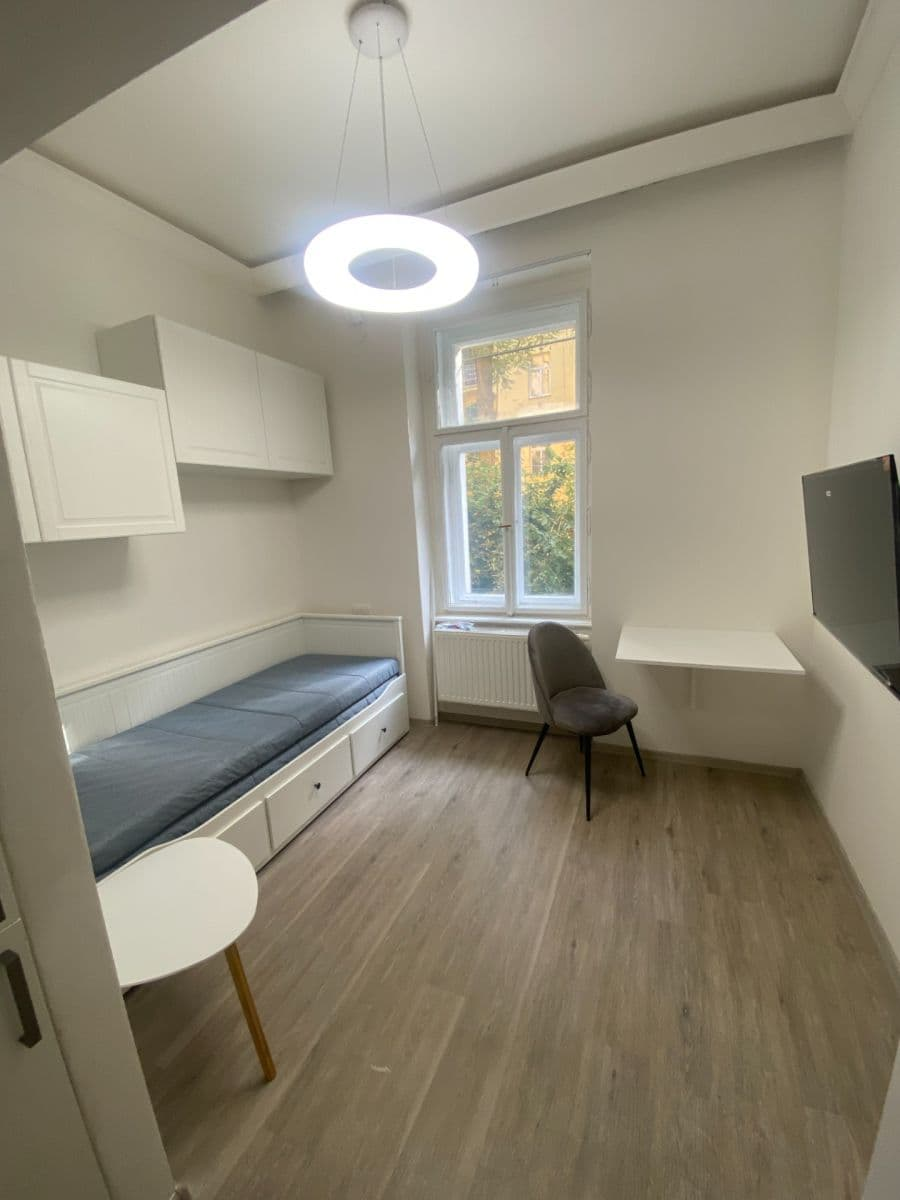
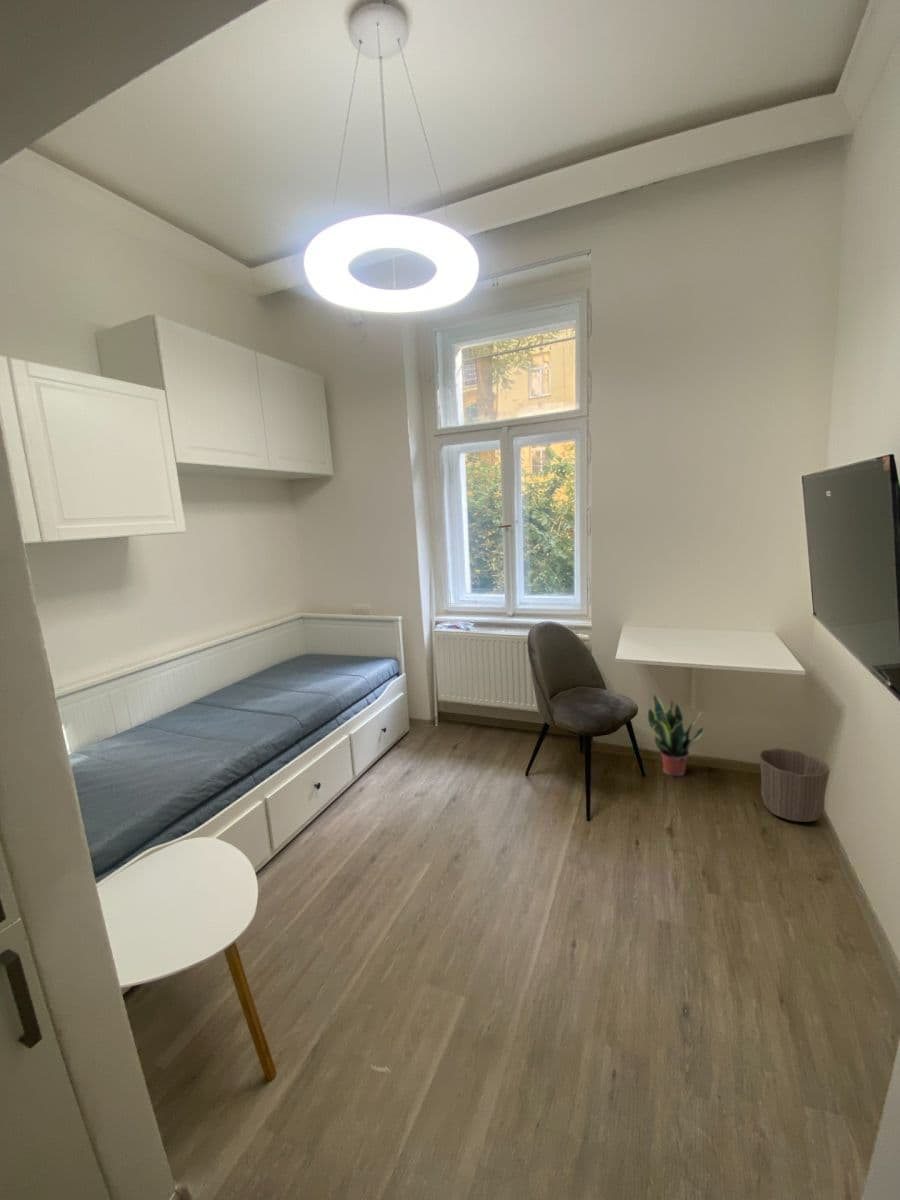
+ potted plant (674, 735)
+ waste basket (792, 786)
